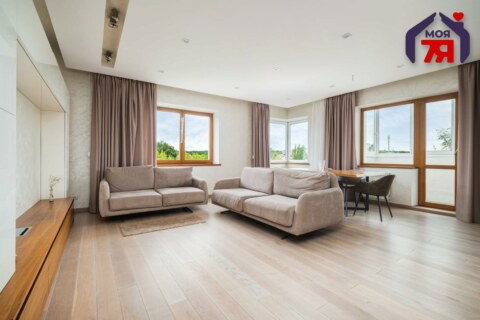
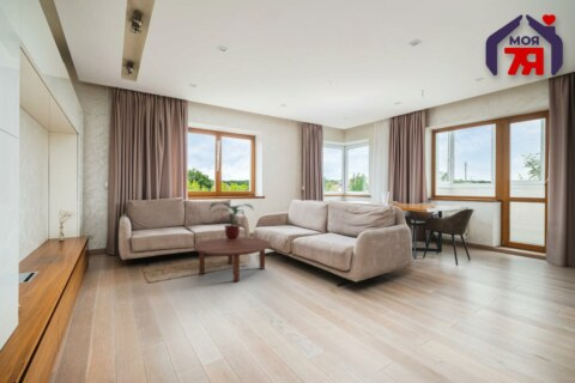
+ potted plant (231, 221)
+ coffee table (234, 257)
